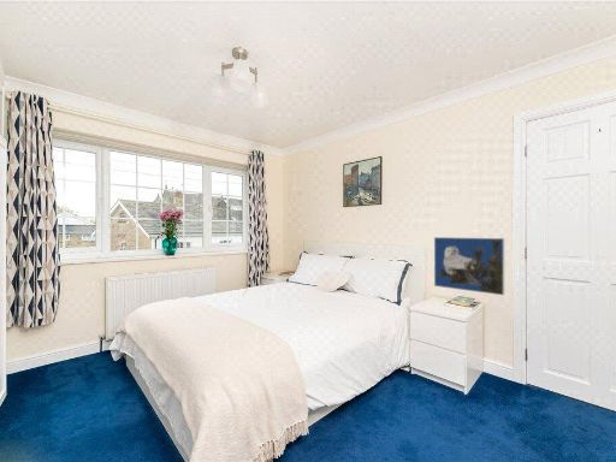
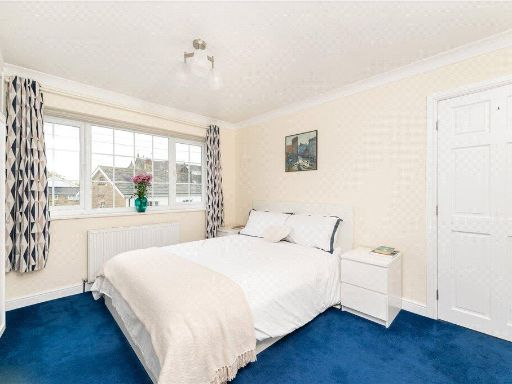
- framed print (467, 263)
